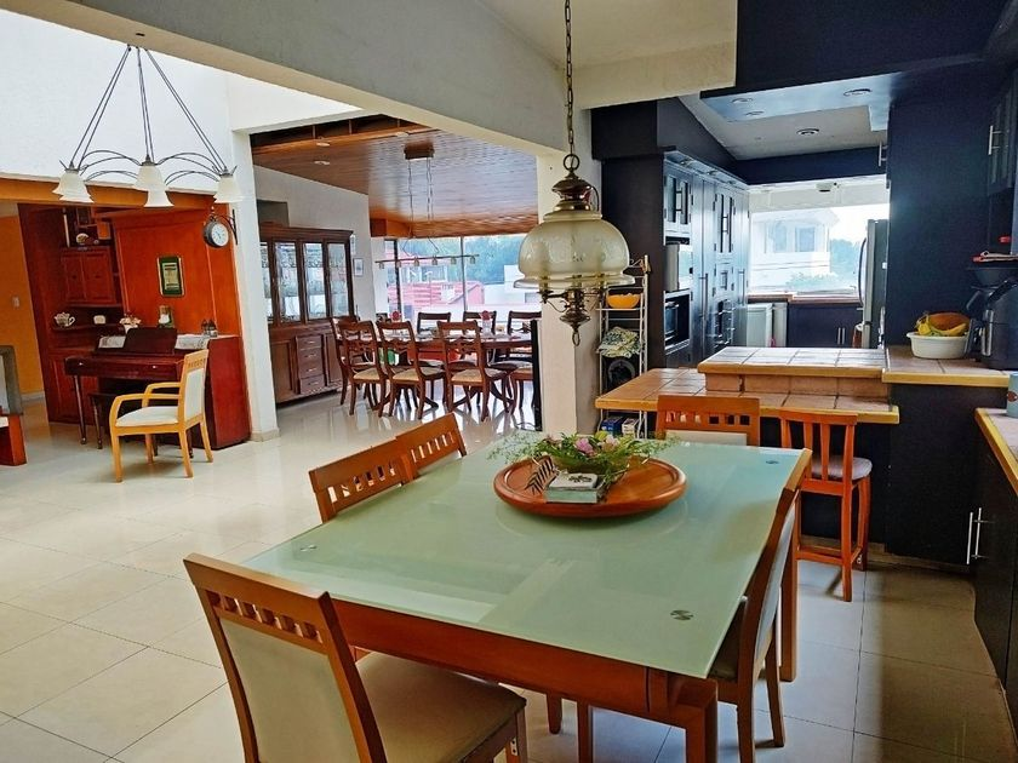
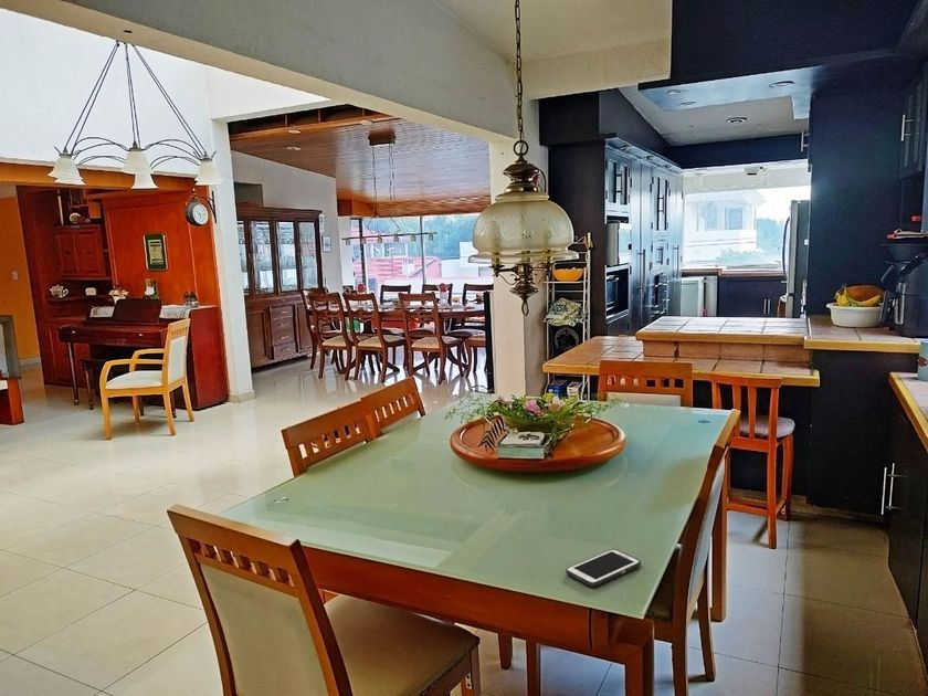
+ cell phone (603, 567)
